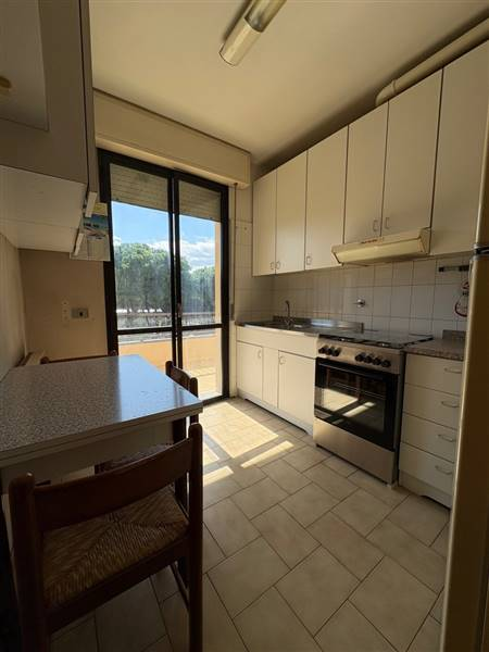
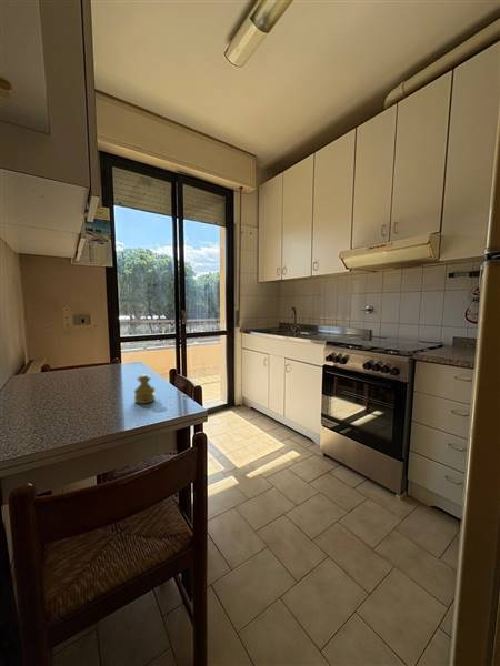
+ salt shaker (144, 387)
